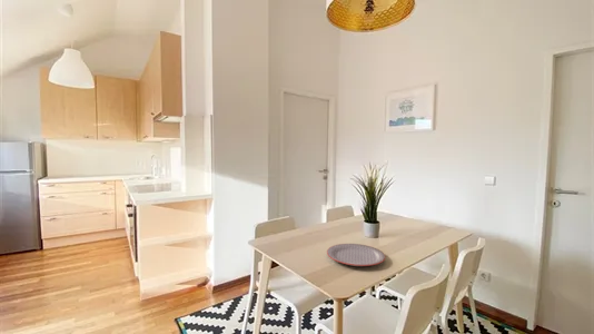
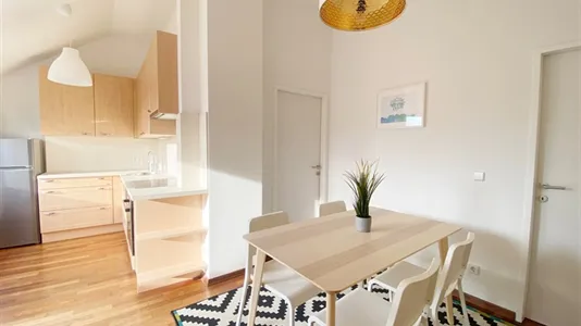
- plate (355, 255)
